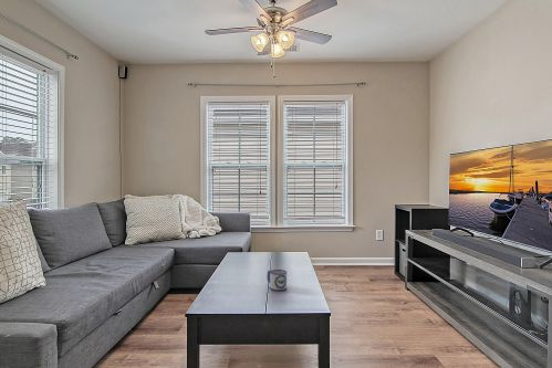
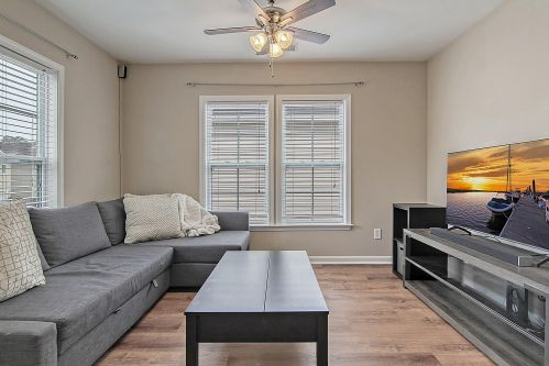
- mug (275, 278)
